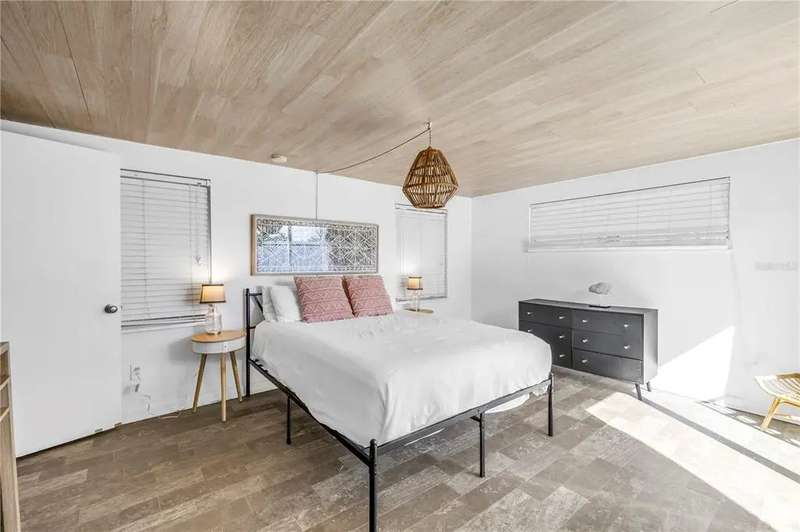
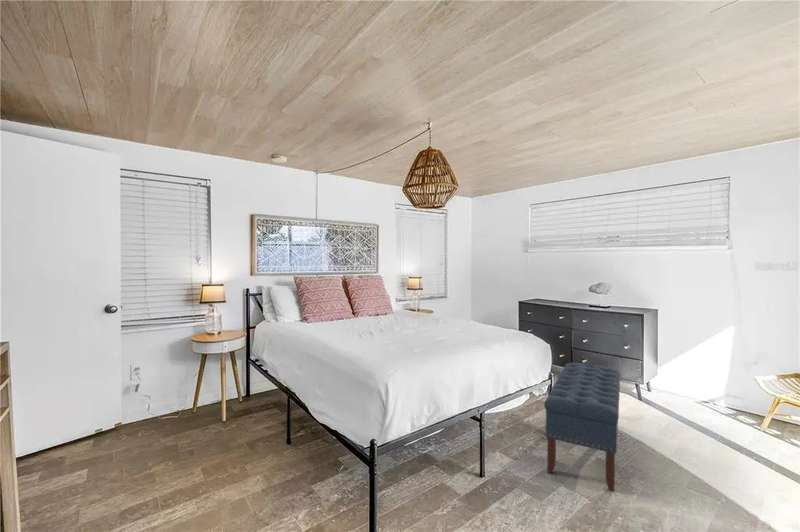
+ bench (586, 412)
